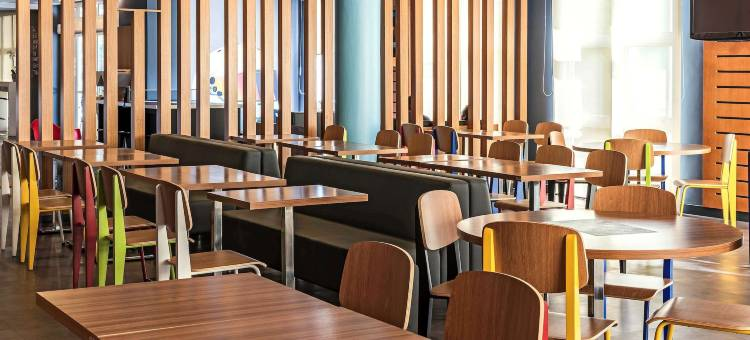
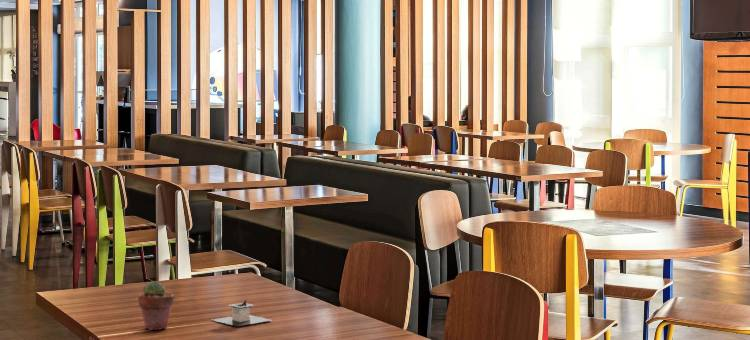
+ potted succulent (156, 304)
+ architectural model (241, 310)
